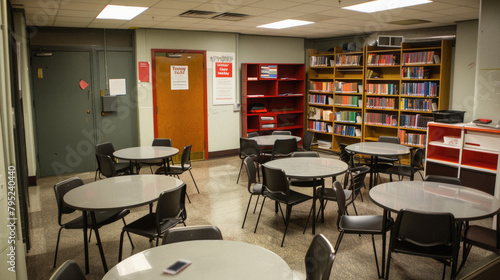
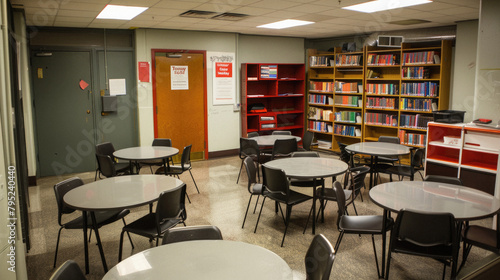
- cell phone (177, 266)
